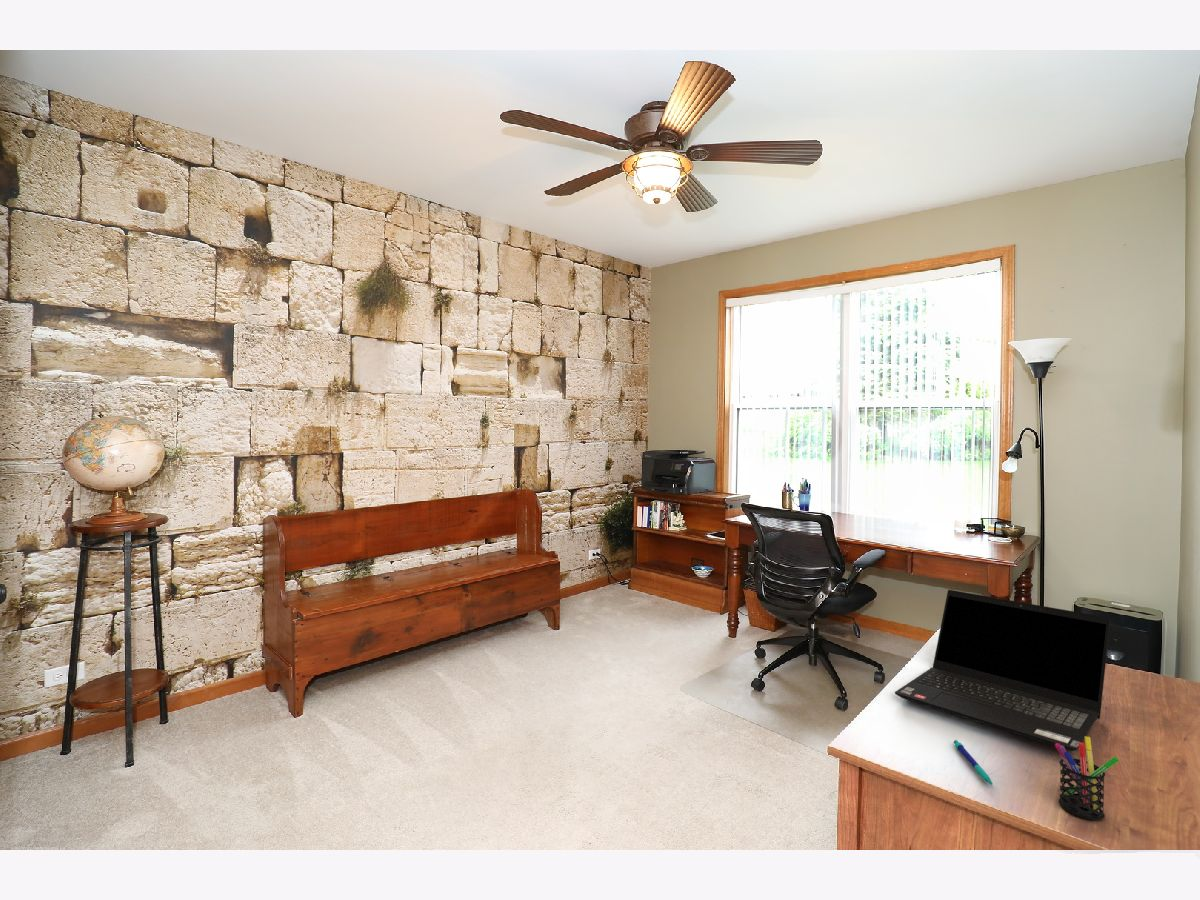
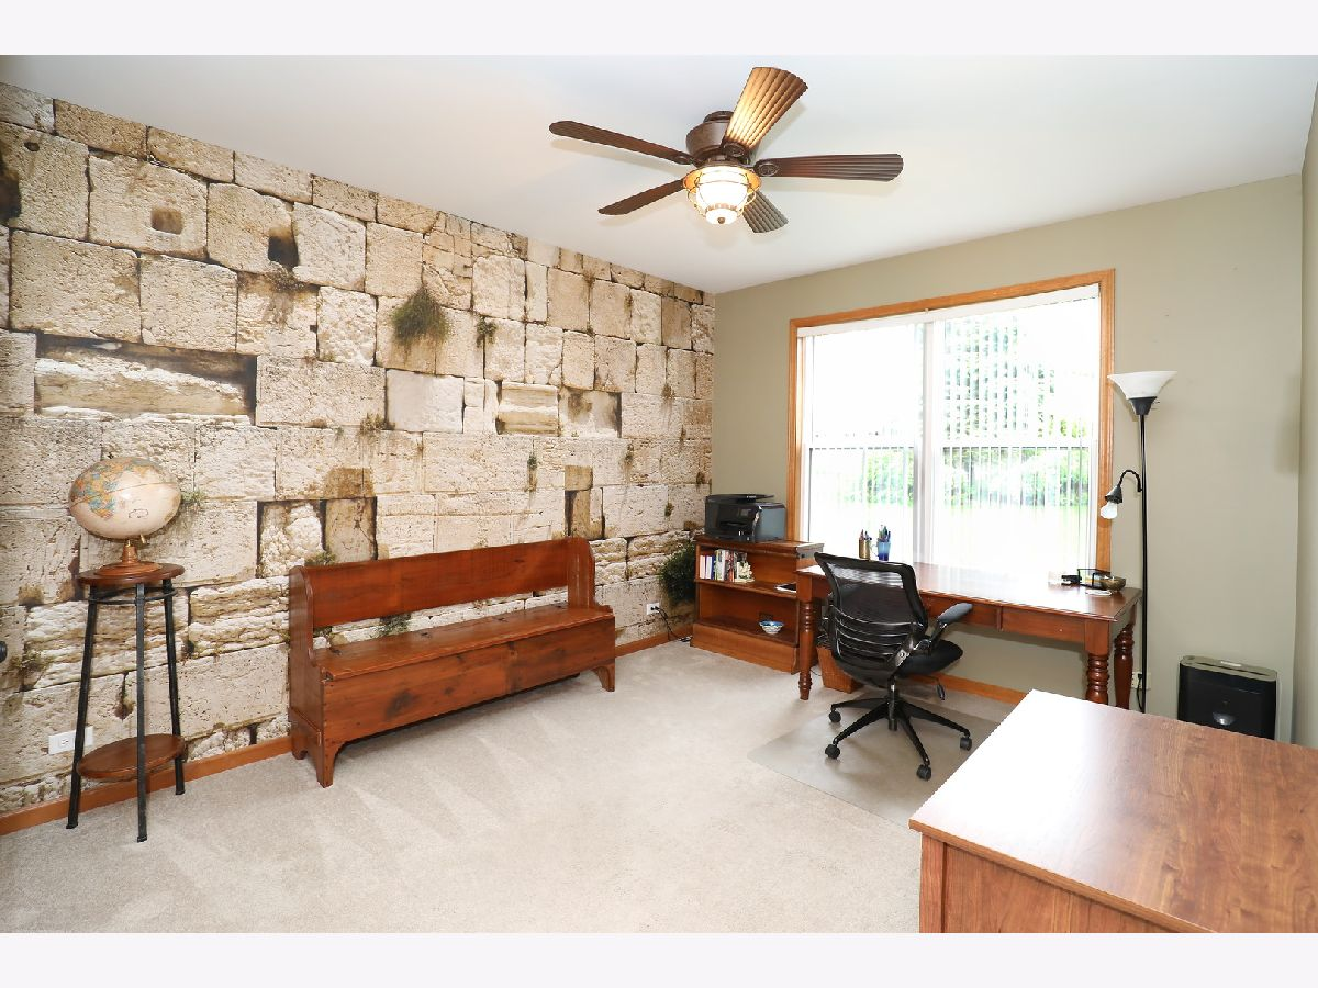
- laptop computer (1001, 658)
- pen (972, 761)
- pen holder (1086, 775)
